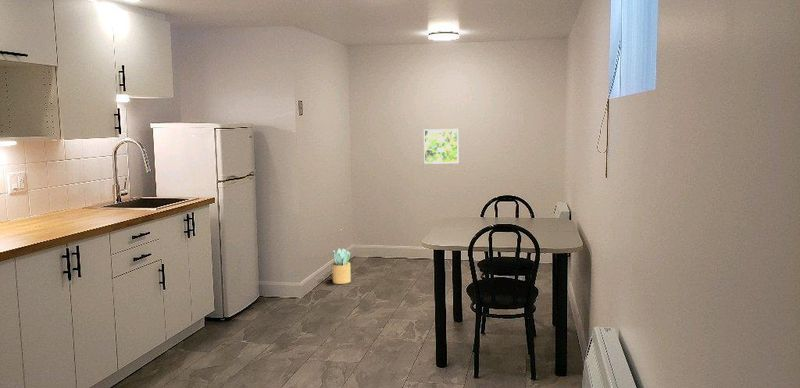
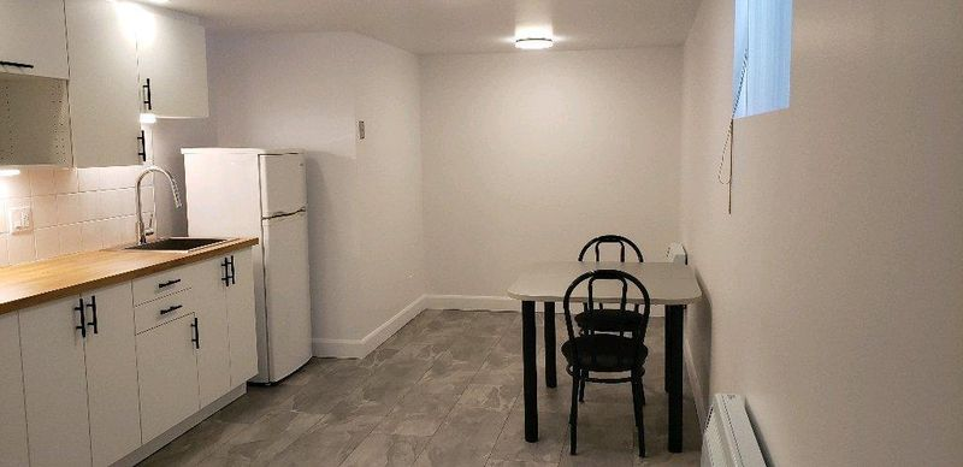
- potted plant (340, 266)
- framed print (441, 146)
